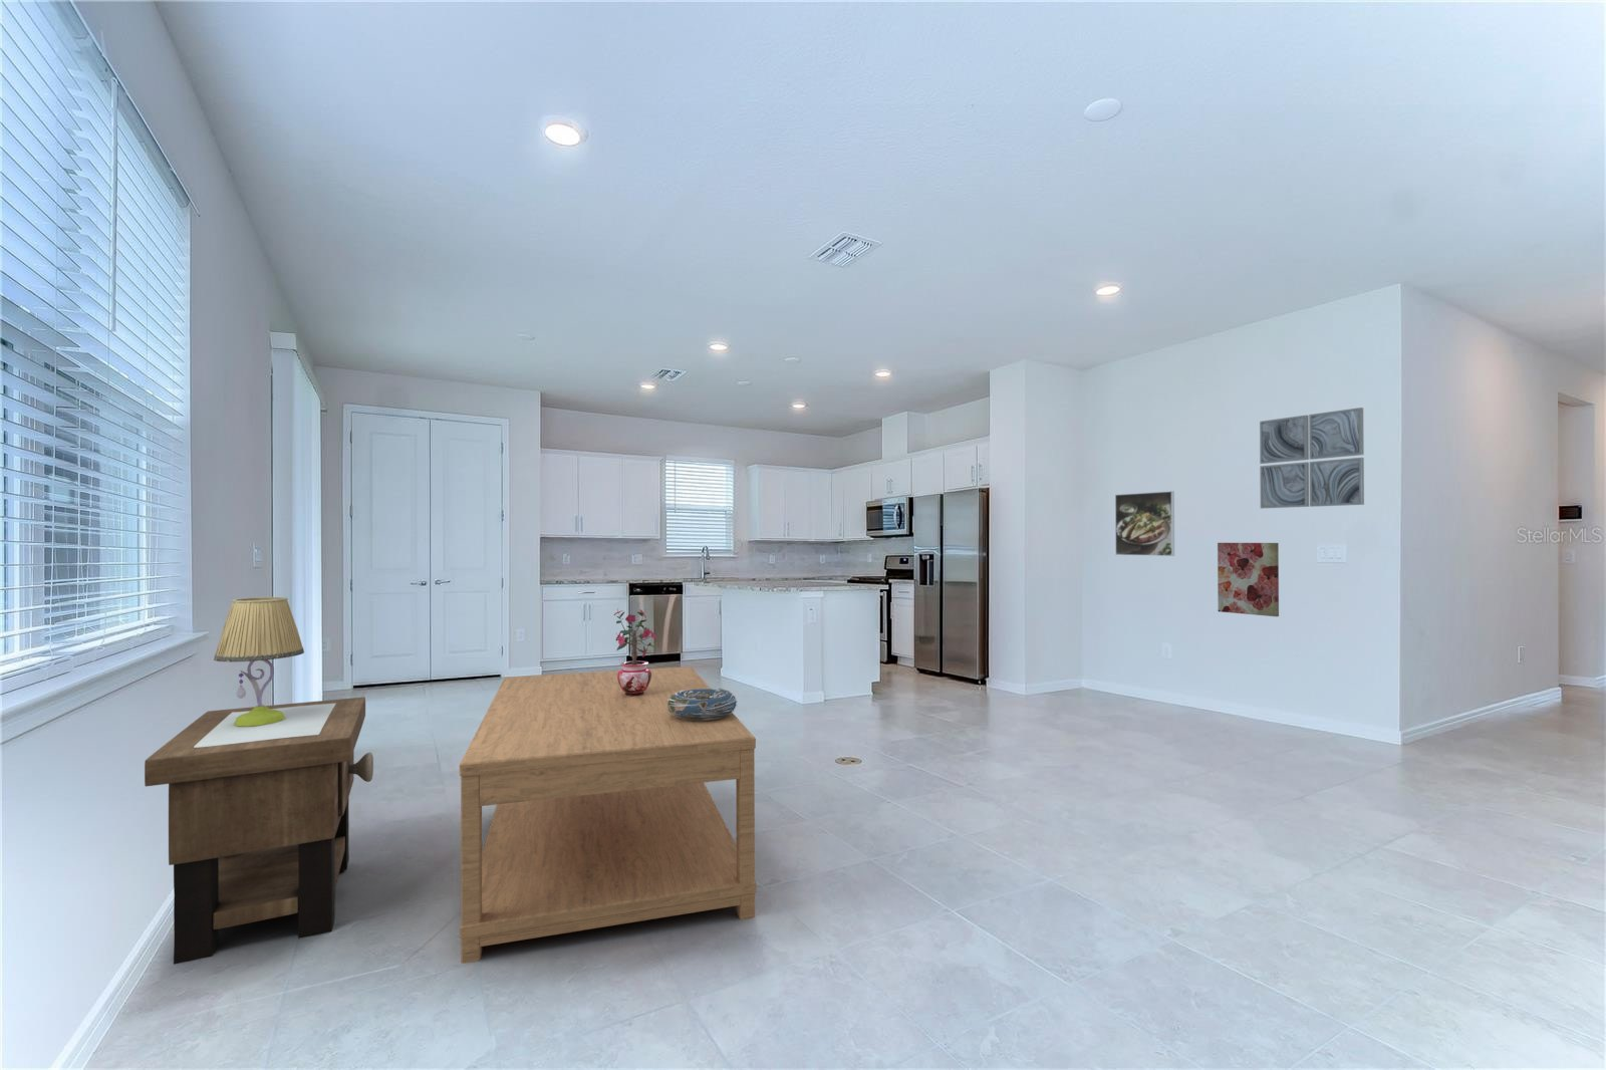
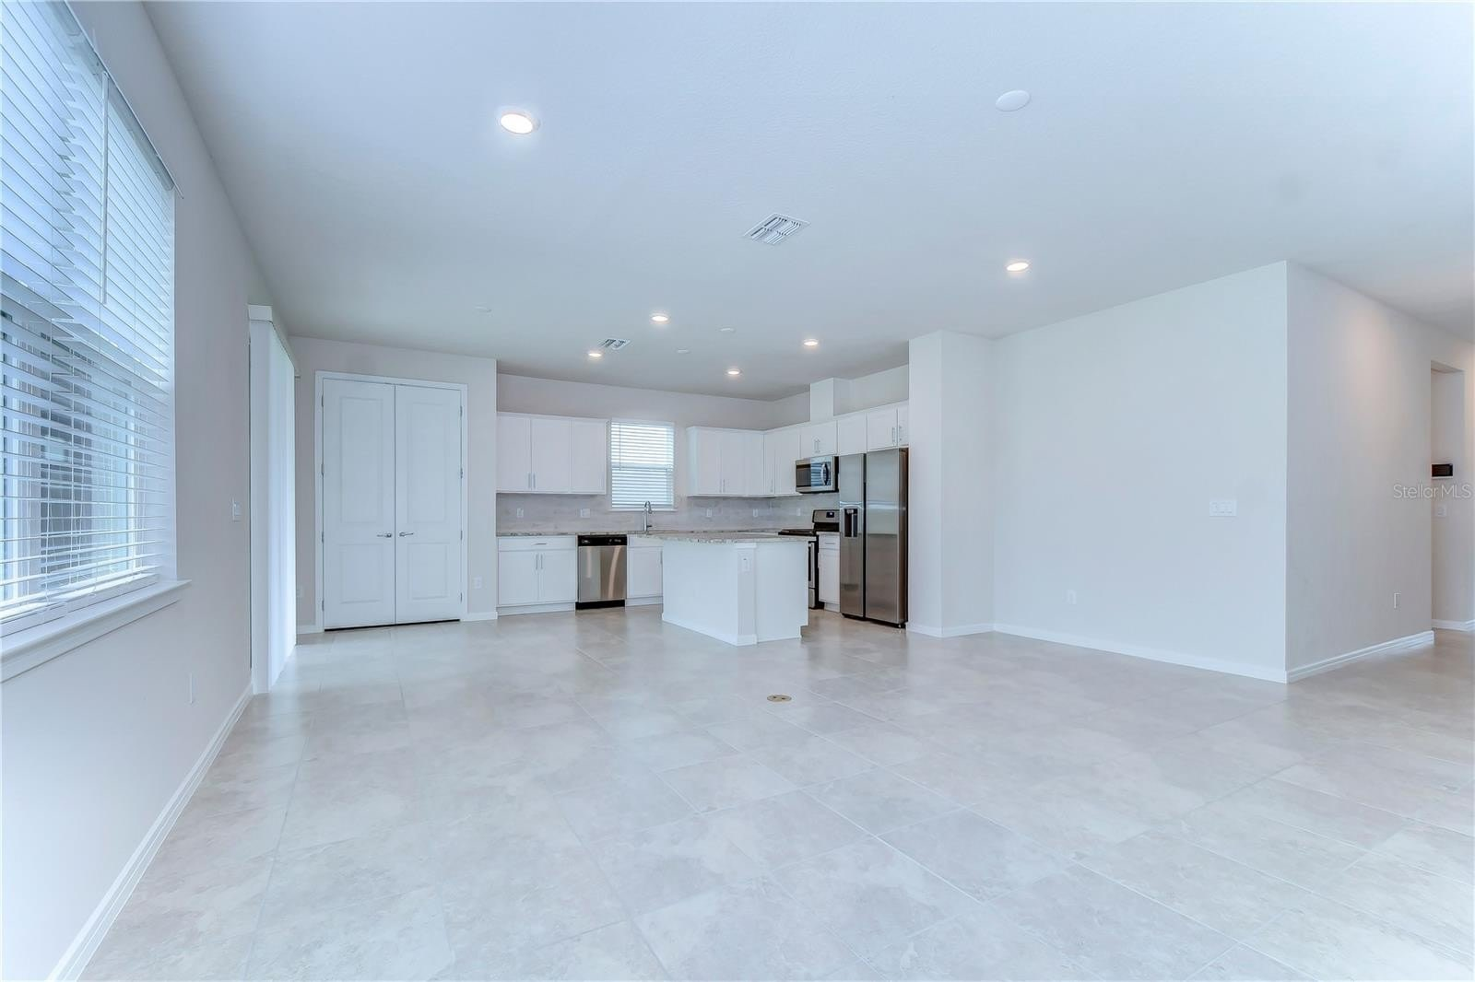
- coffee table (608, 776)
- wall art (1307, 459)
- side table (281, 812)
- potted plant (635, 650)
- decorative bowl (702, 702)
- wall art (1247, 578)
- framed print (1143, 524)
- table lamp (260, 658)
